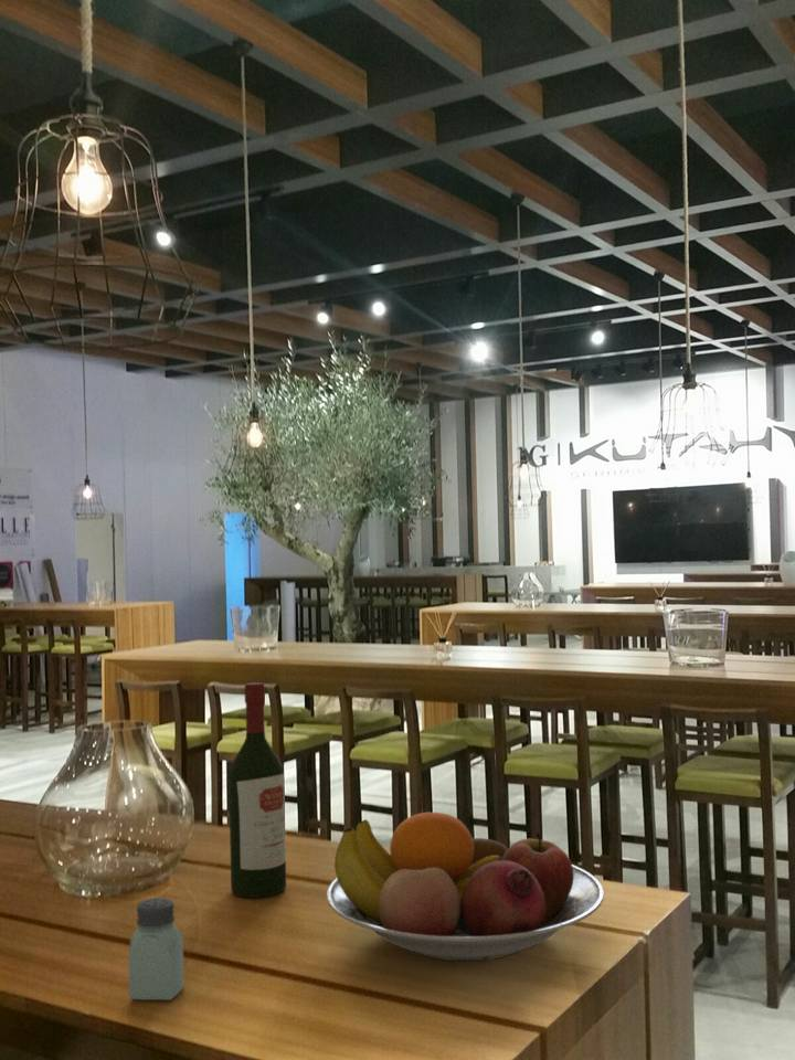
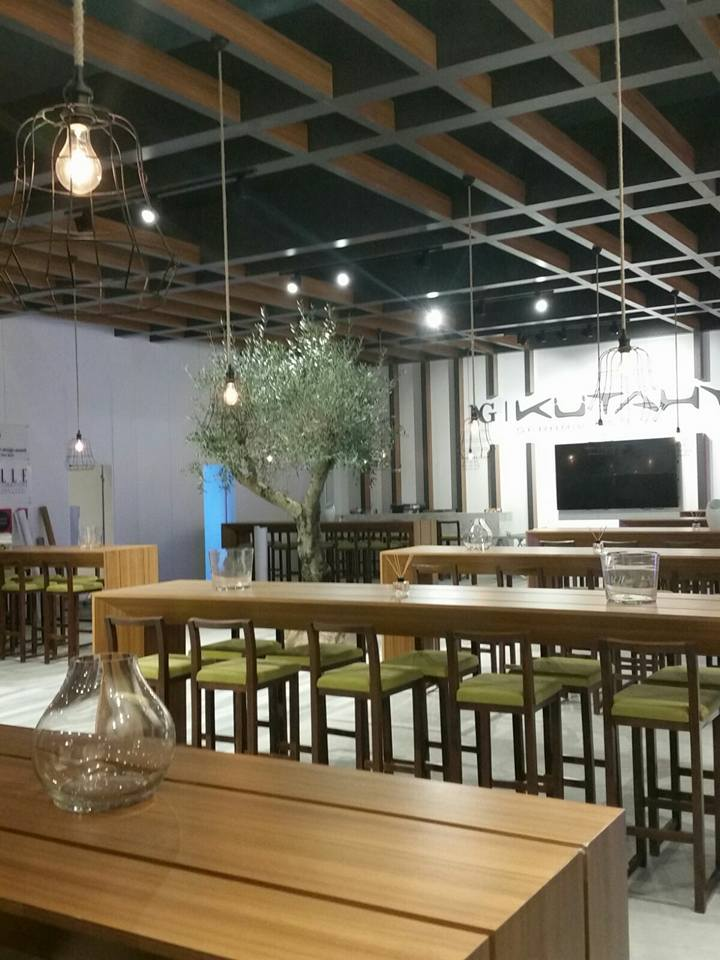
- fruit bowl (464, 876)
- saltshaker (156, 947)
- wine bottle (256, 785)
